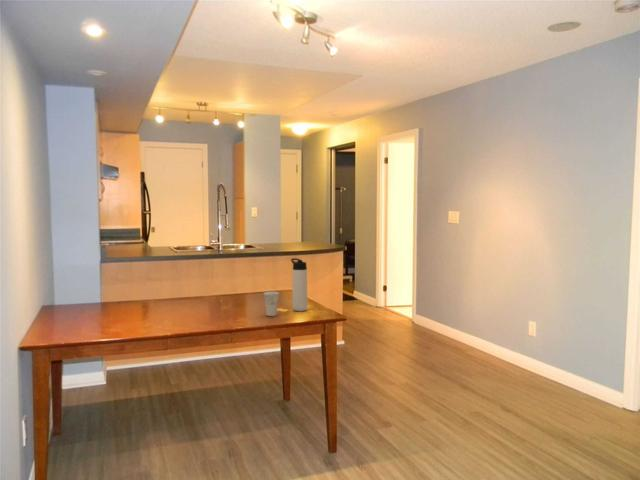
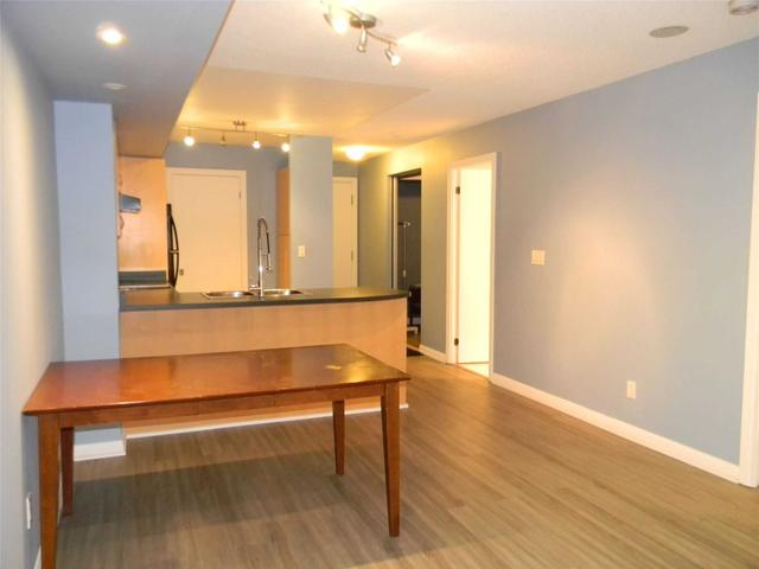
- thermos bottle (298, 284)
- cup (271, 303)
